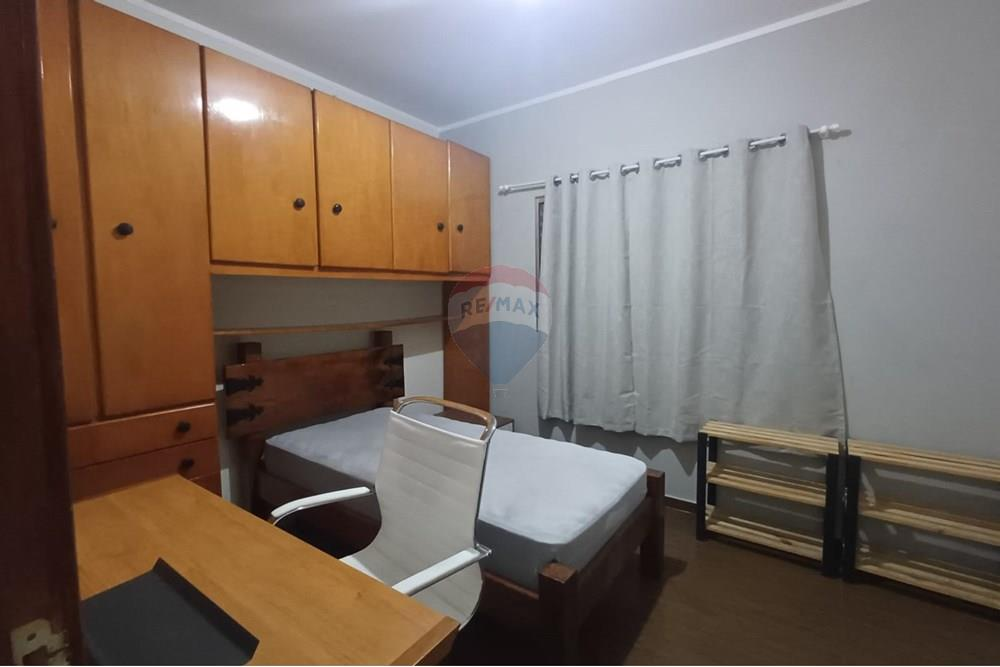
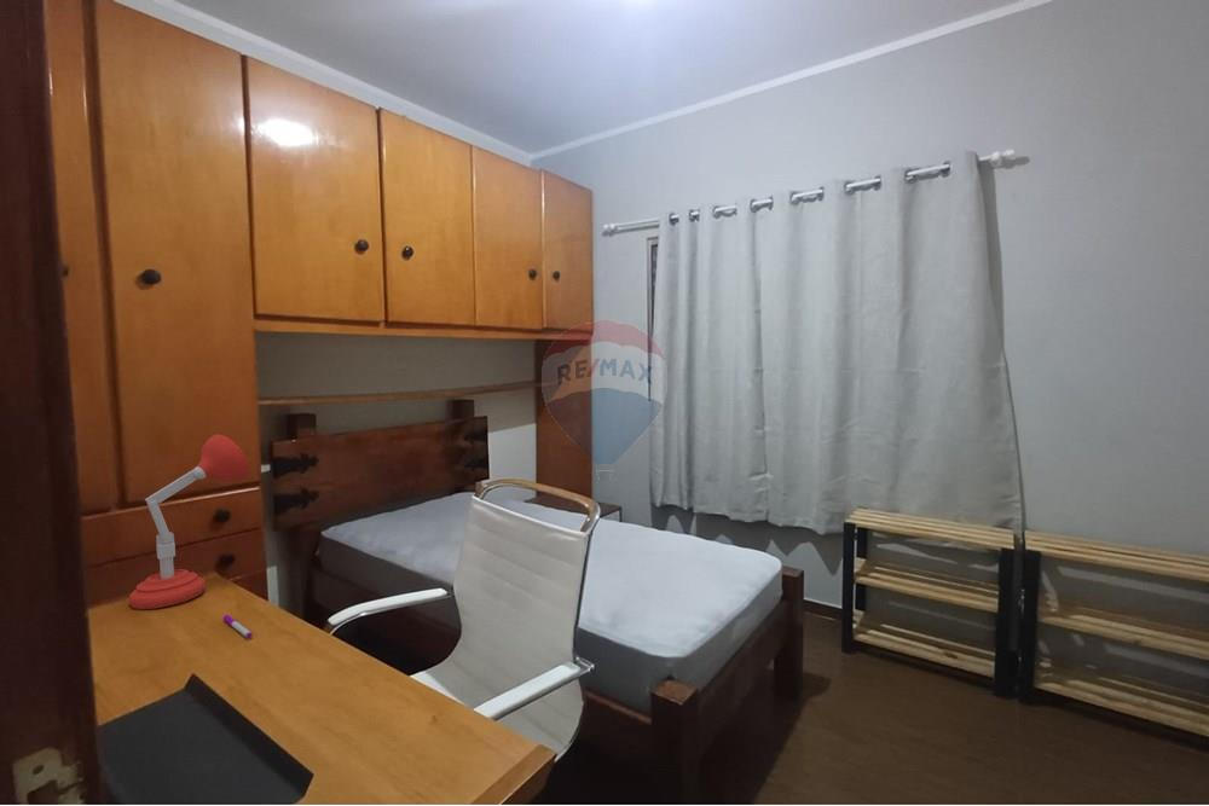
+ pen (237, 626)
+ desk lamp (166, 524)
